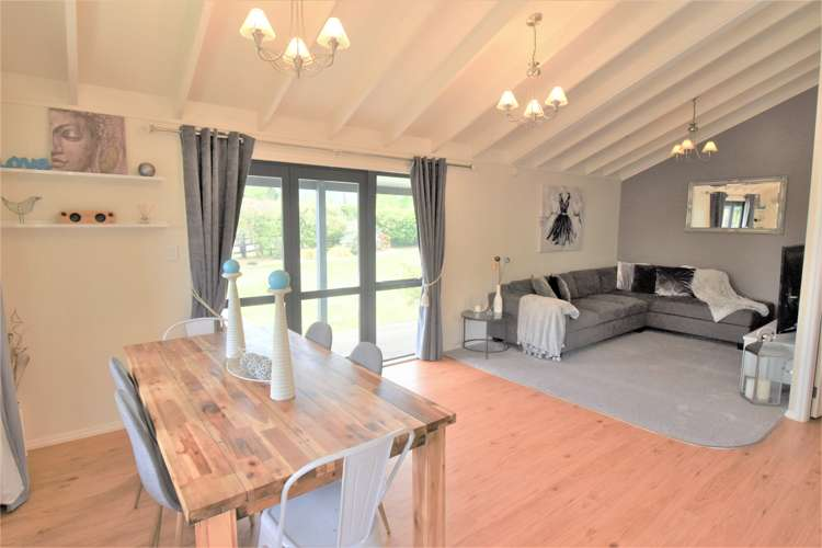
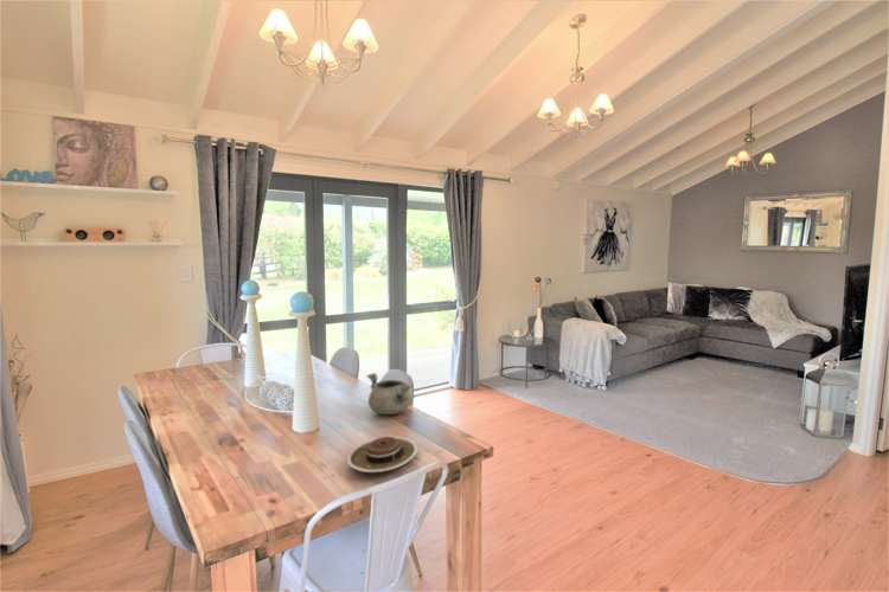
+ plate (383, 450)
+ bowl (390, 394)
